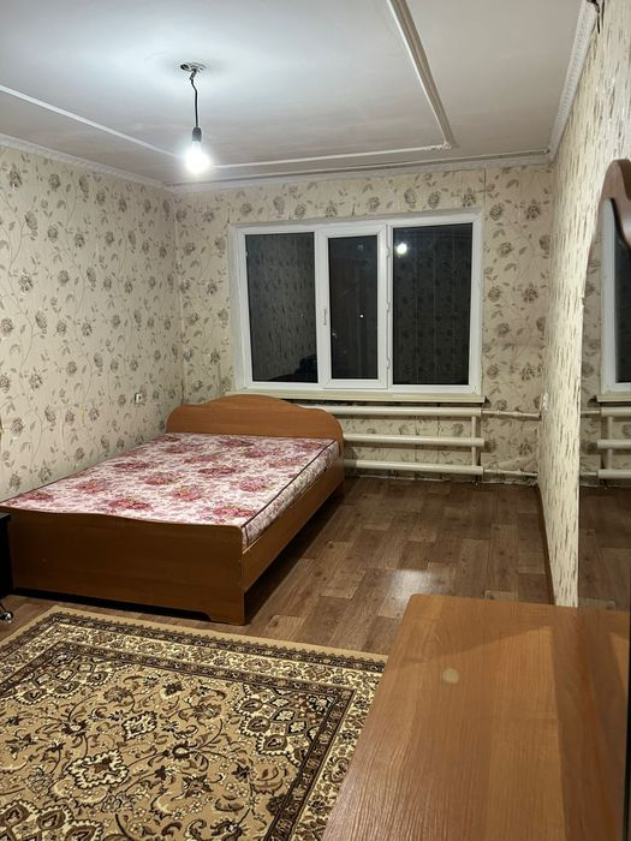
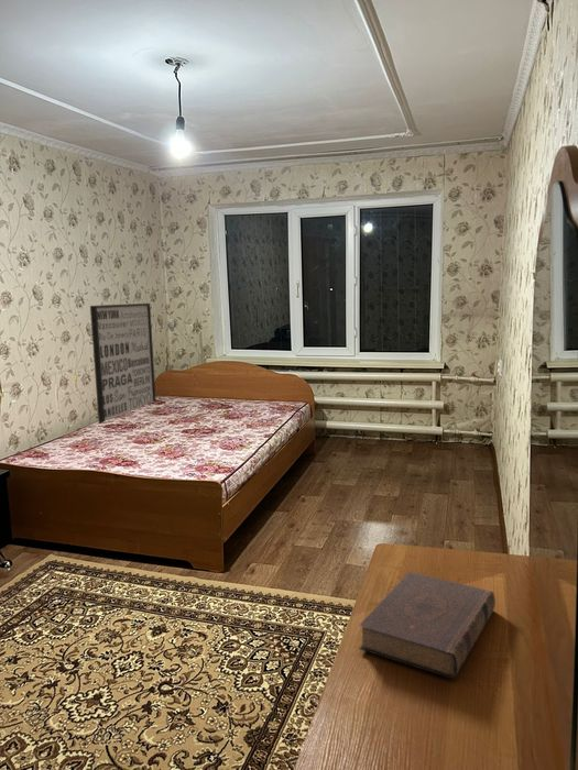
+ wall art (127, 371)
+ book (429, 618)
